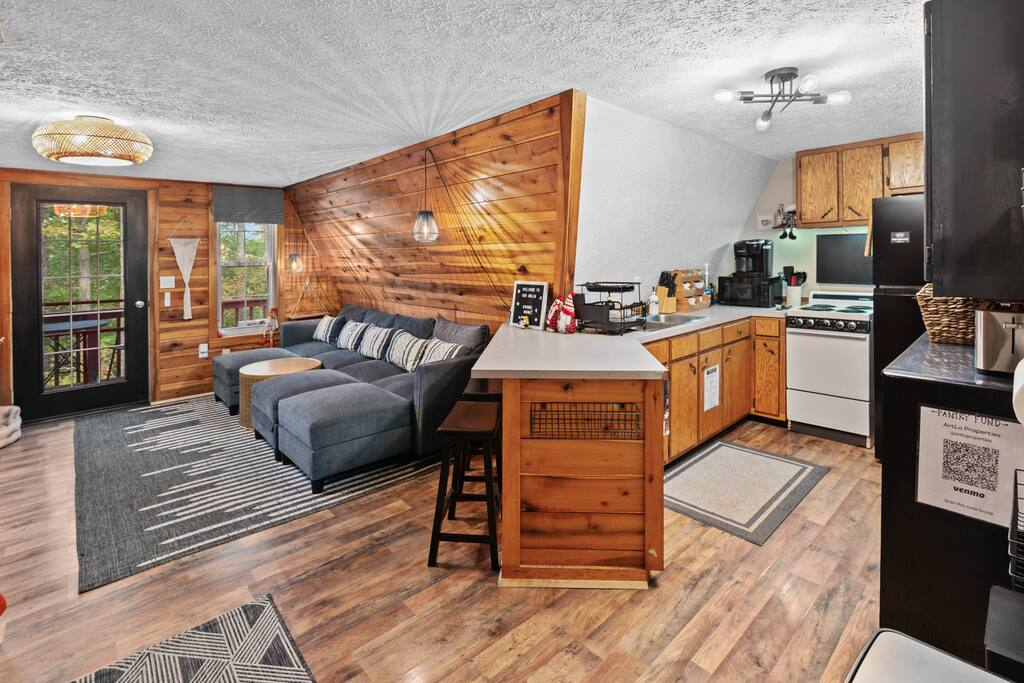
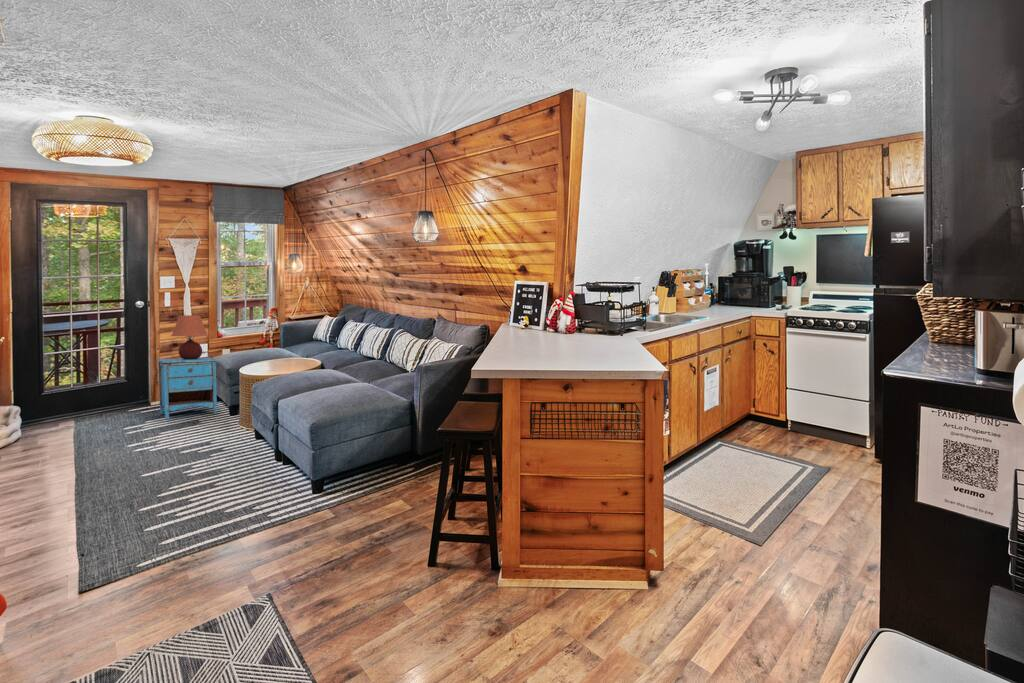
+ nightstand (187, 386)
+ table lamp (190, 337)
